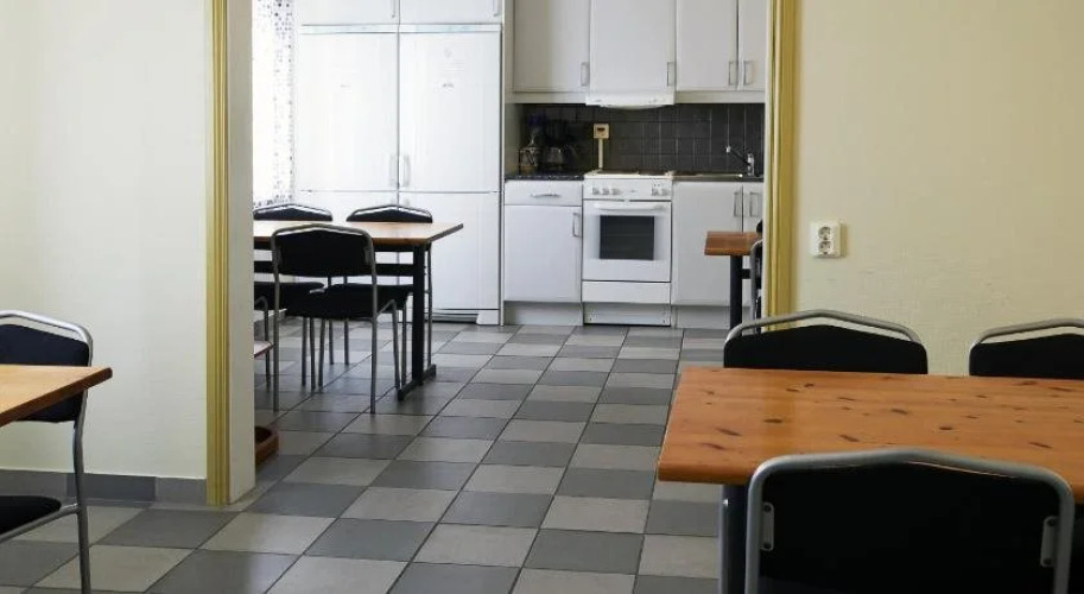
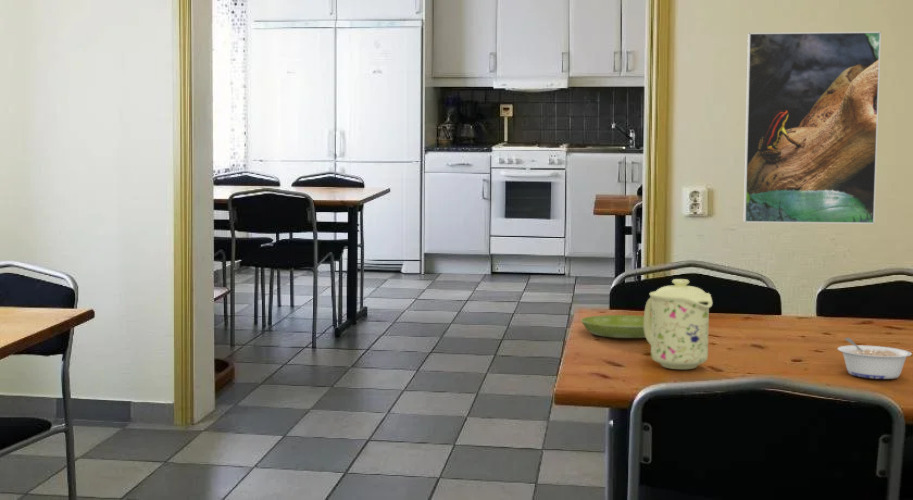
+ legume (871, 359)
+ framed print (810, 128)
+ mug (676, 322)
+ saucer (625, 326)
